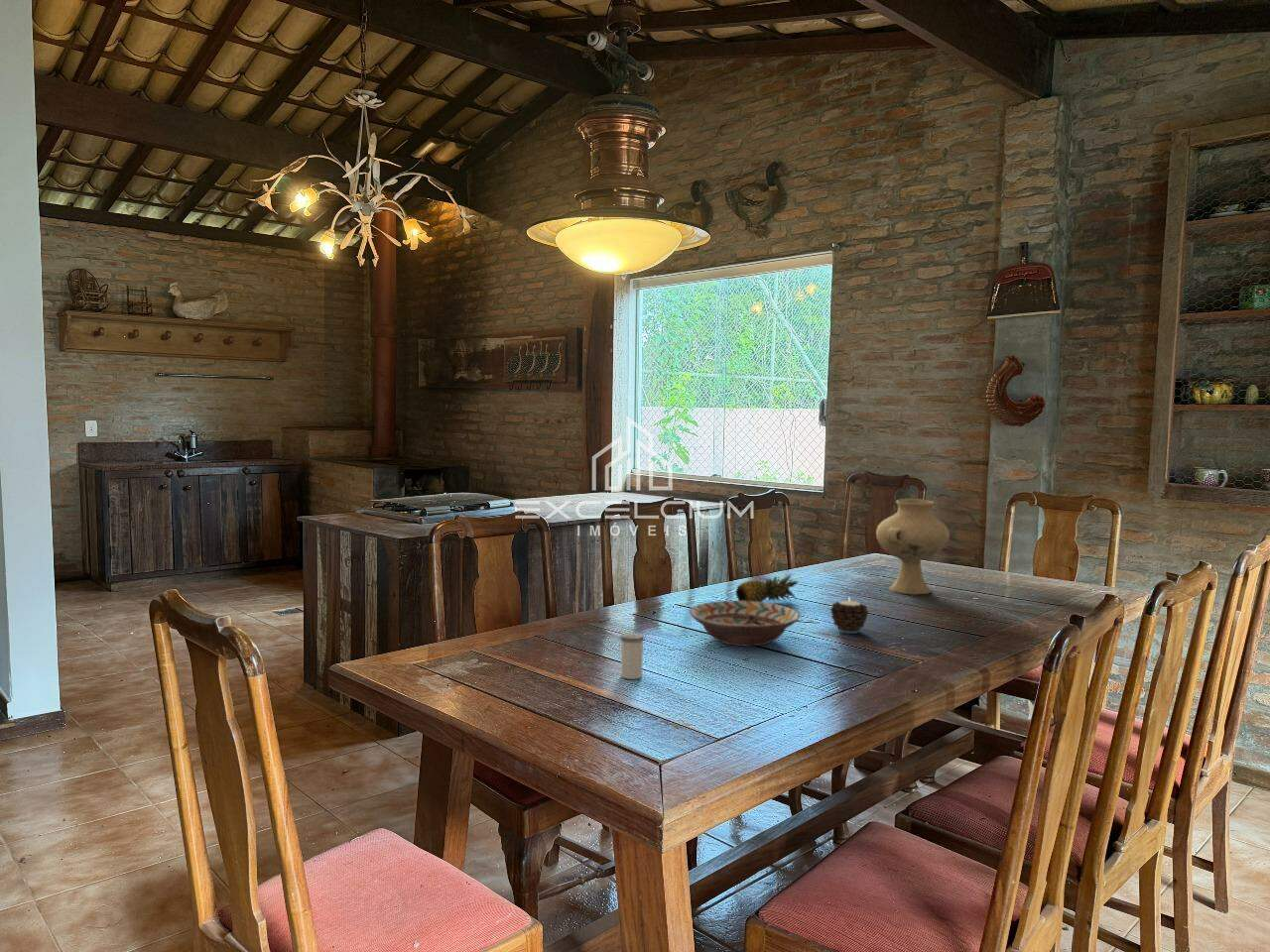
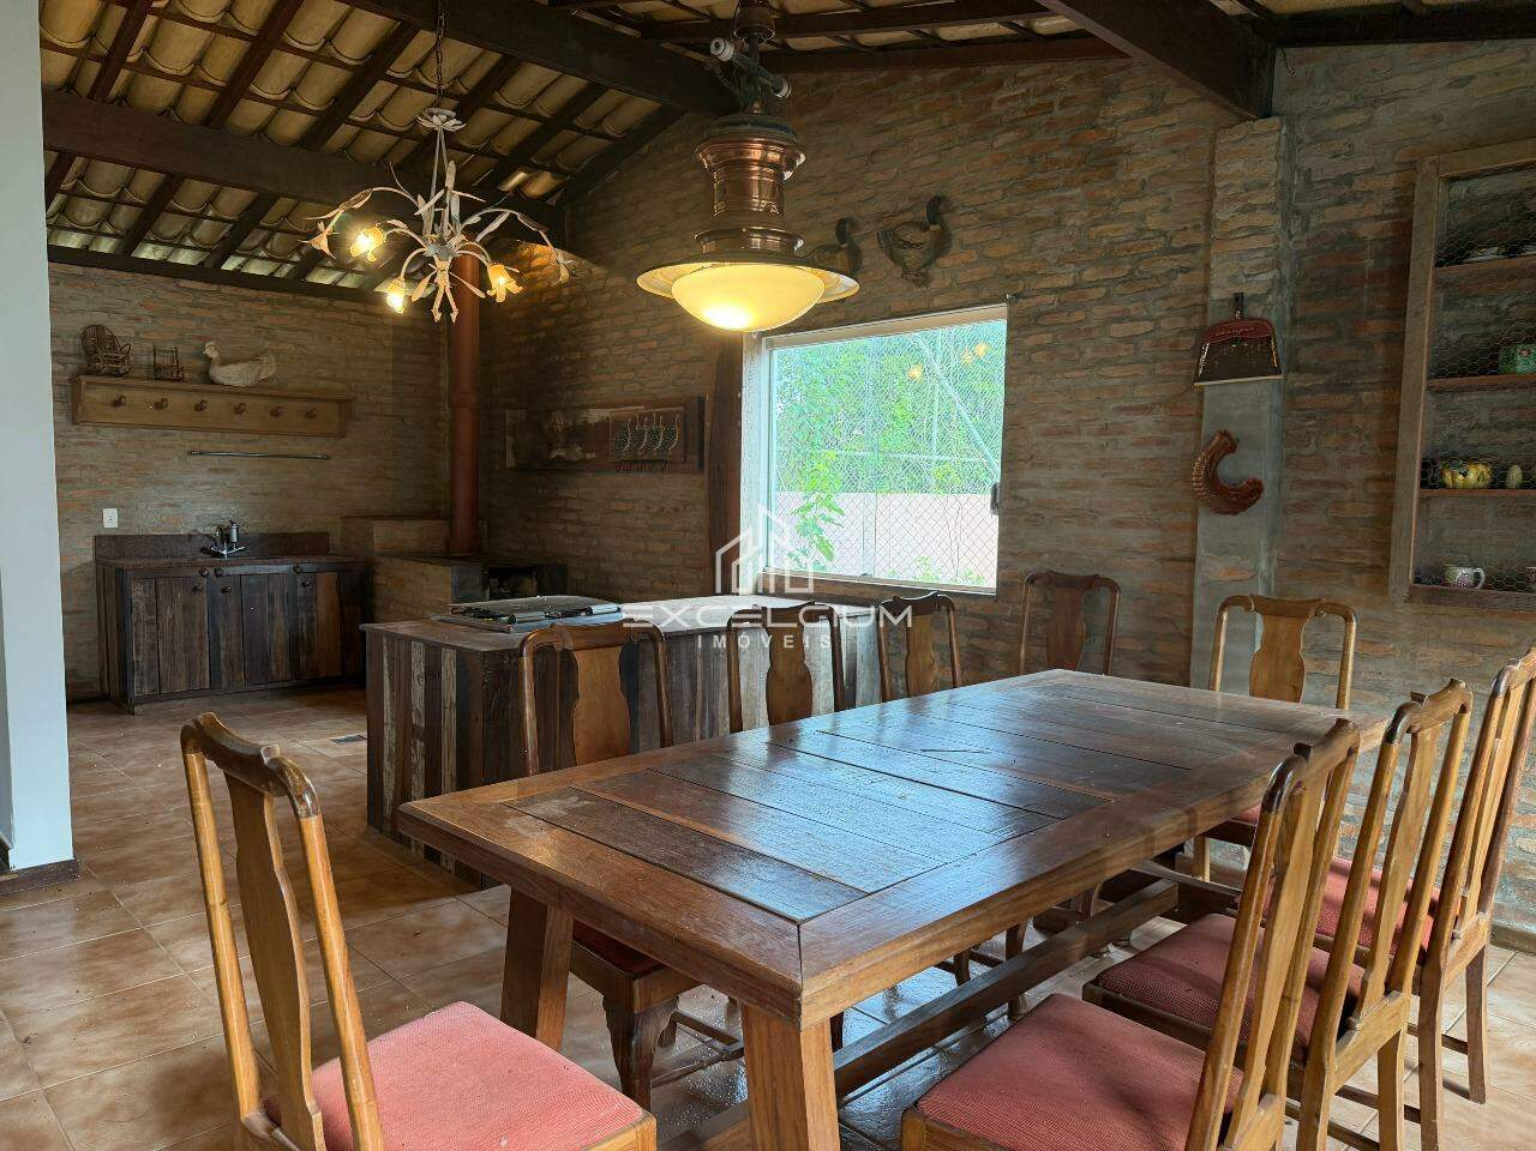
- fruit (767, 589)
- candle (849, 614)
- decorative bowl (743, 626)
- vase (912, 545)
- salt shaker (631, 655)
